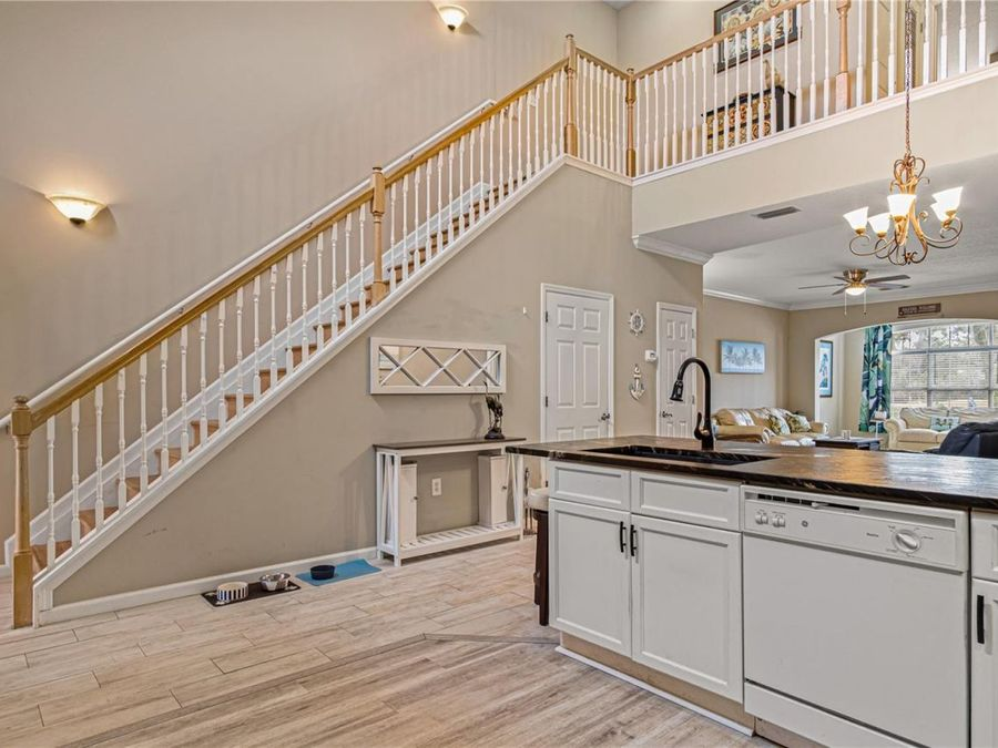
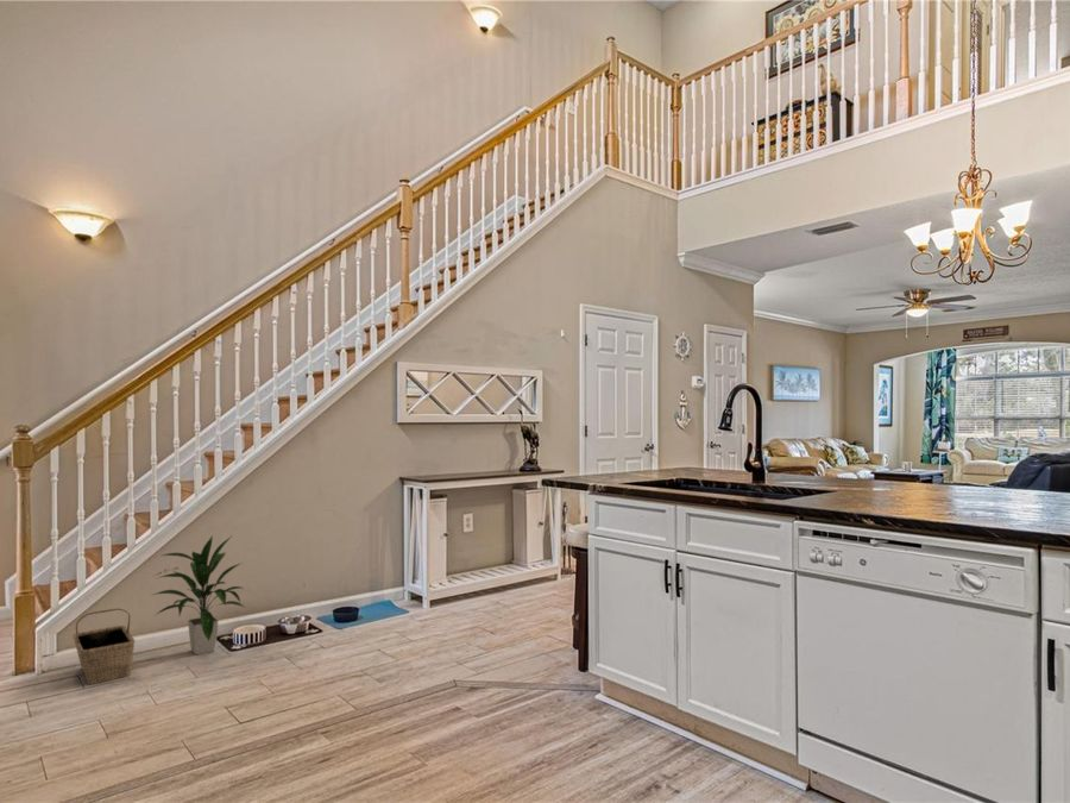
+ indoor plant (201, 595)
+ basket (103, 641)
